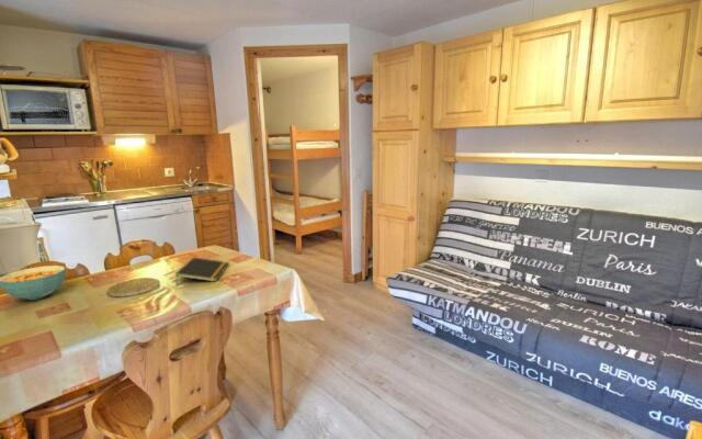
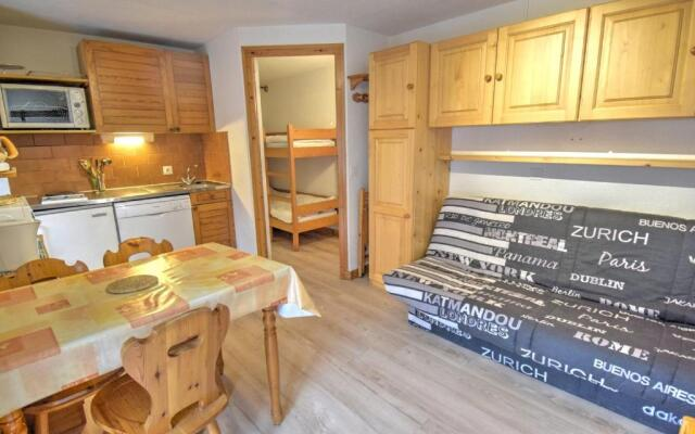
- notepad (204, 268)
- cereal bowl (35, 284)
